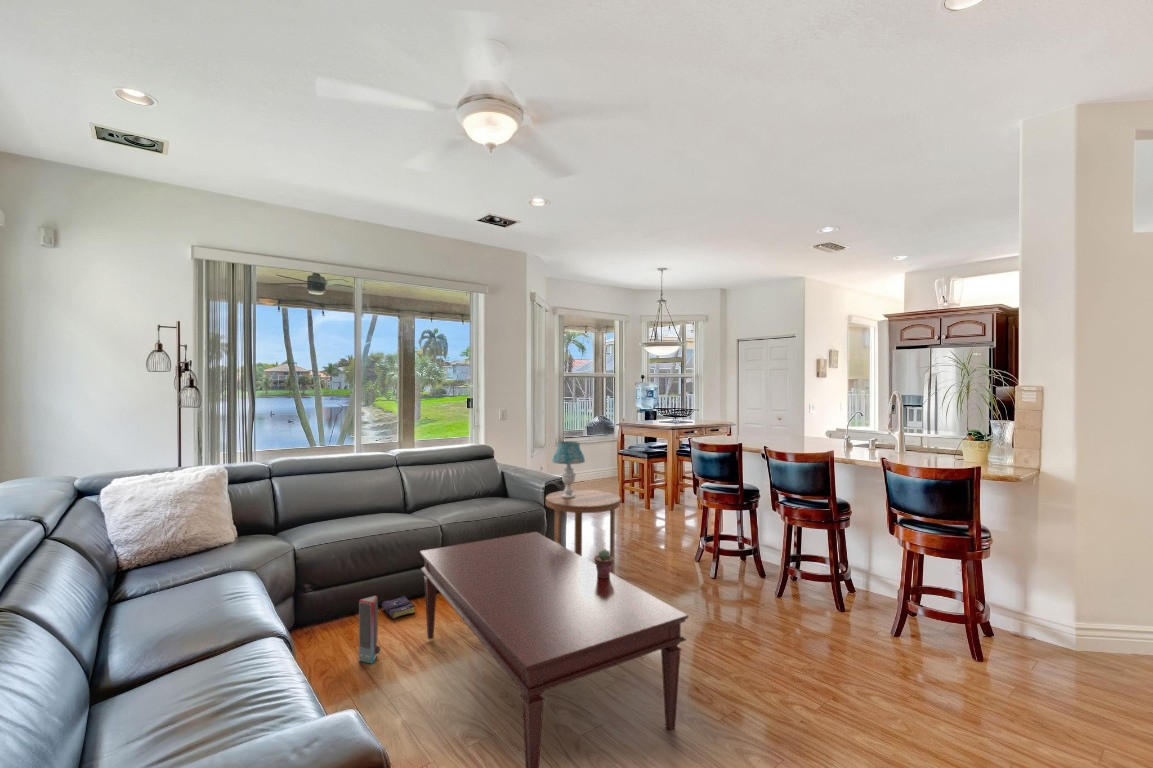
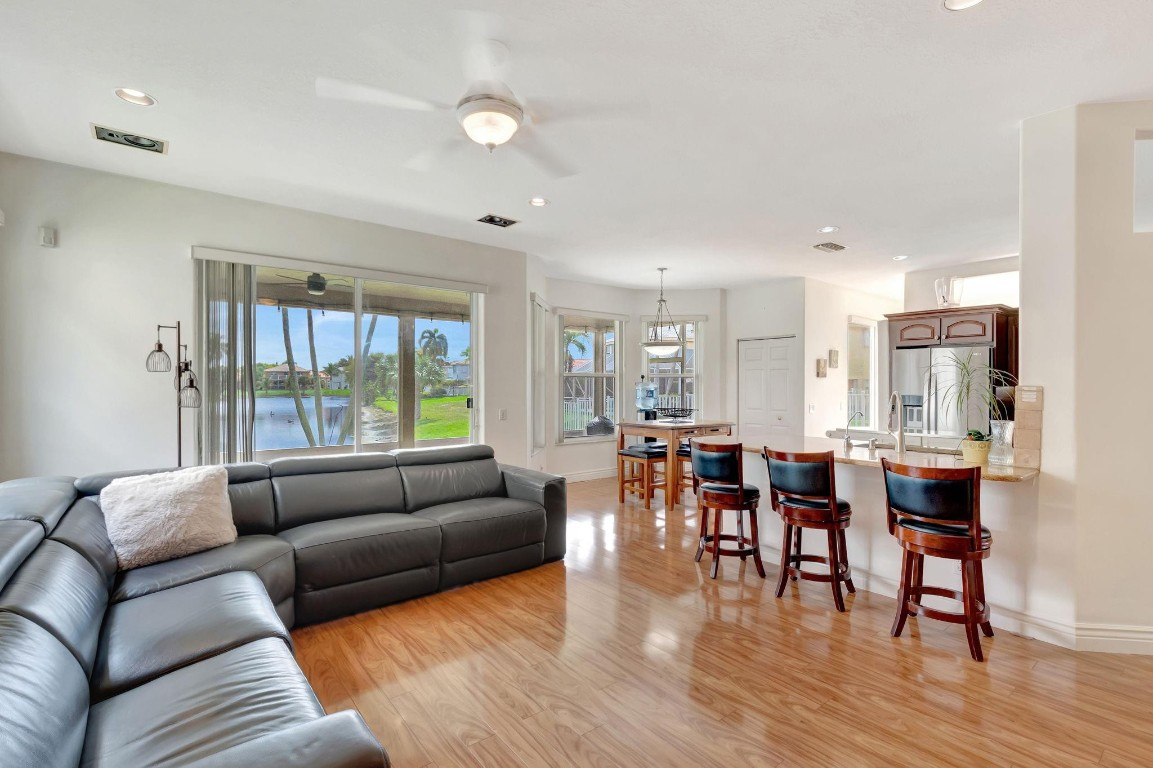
- side table (581, 534)
- coffee table (532, 627)
- table lamp (568, 469)
- book (398, 607)
- speaker (369, 629)
- potted succulent (603, 562)
